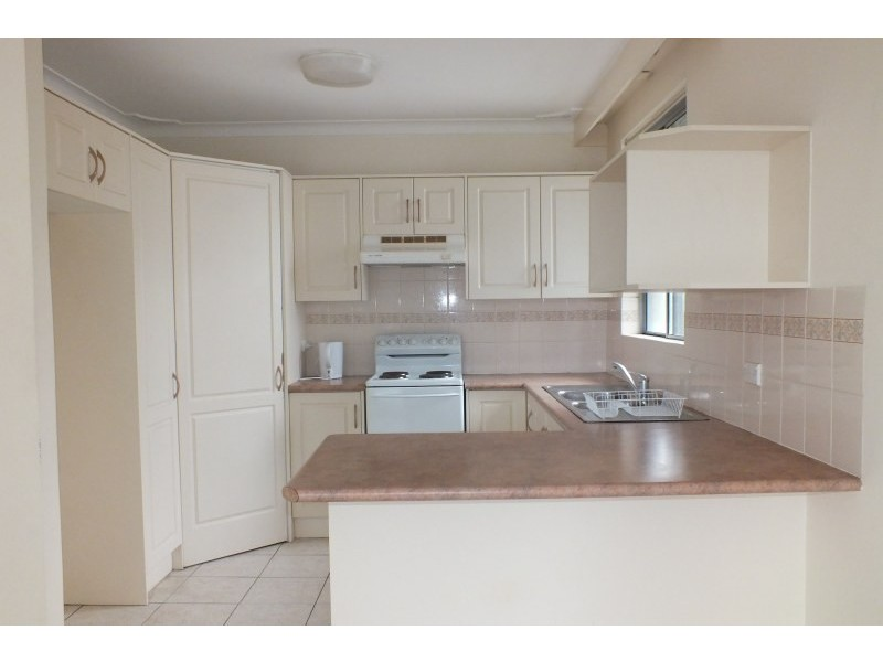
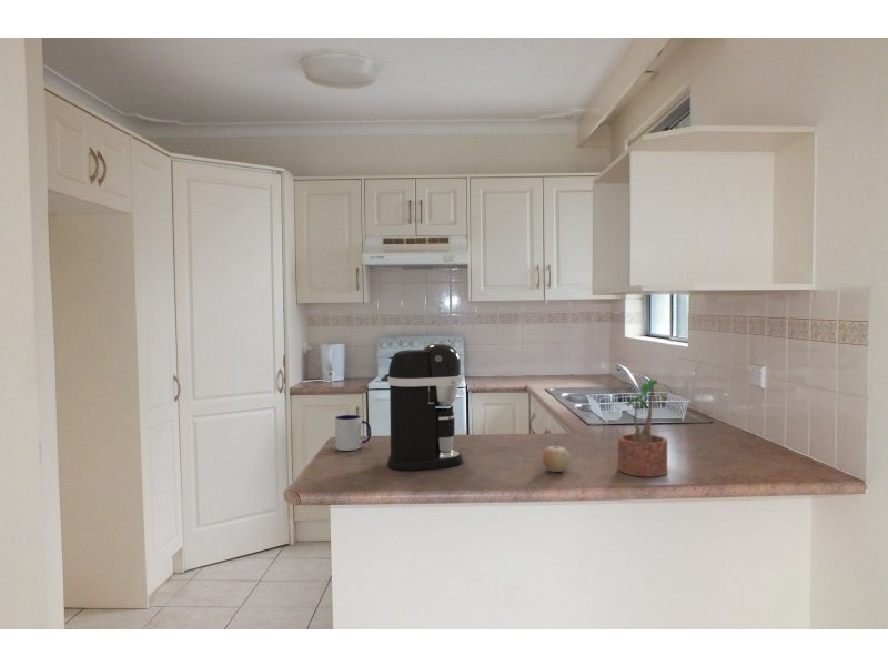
+ fruit (555, 456)
+ potted plant (648, 425)
+ mug (353, 432)
+ coffee maker (425, 403)
